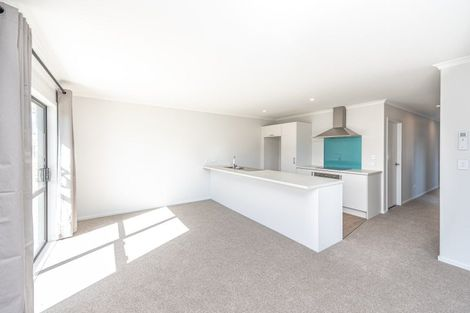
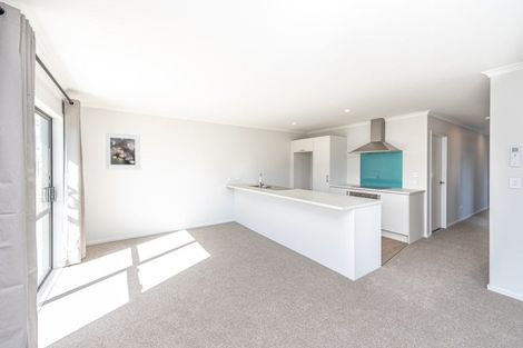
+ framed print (122, 151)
